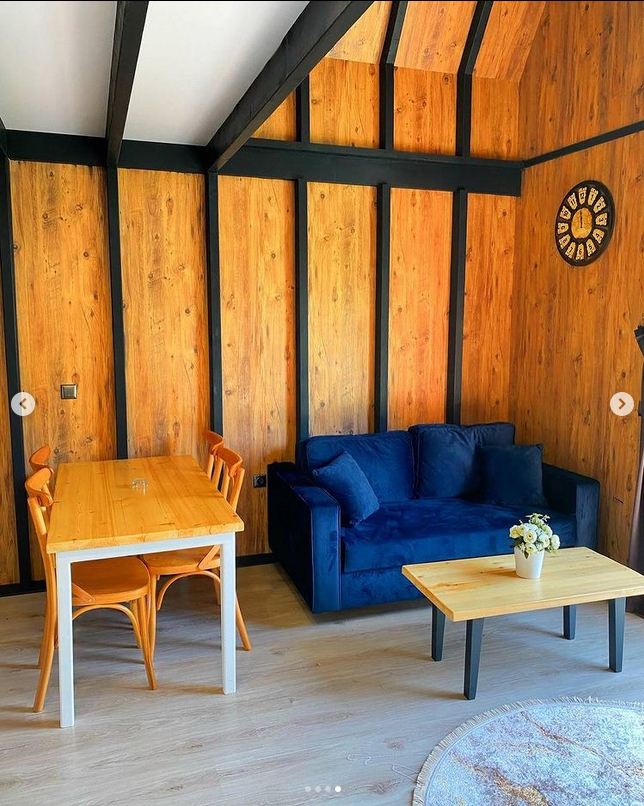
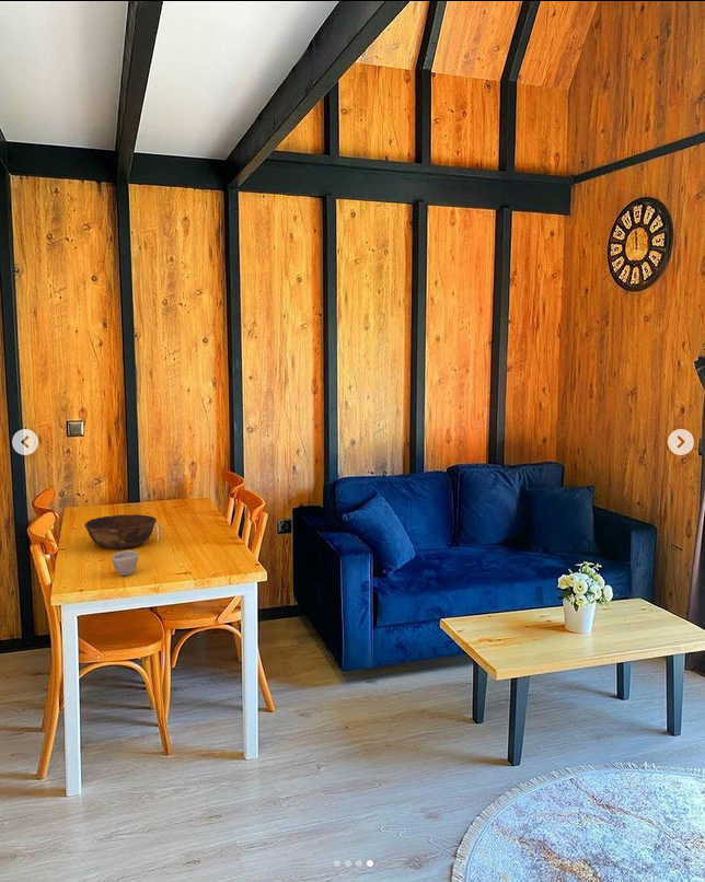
+ cup (126, 562)
+ bowl (122, 532)
